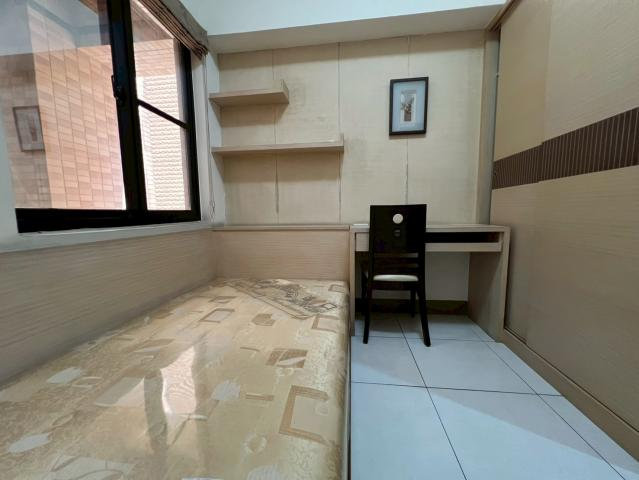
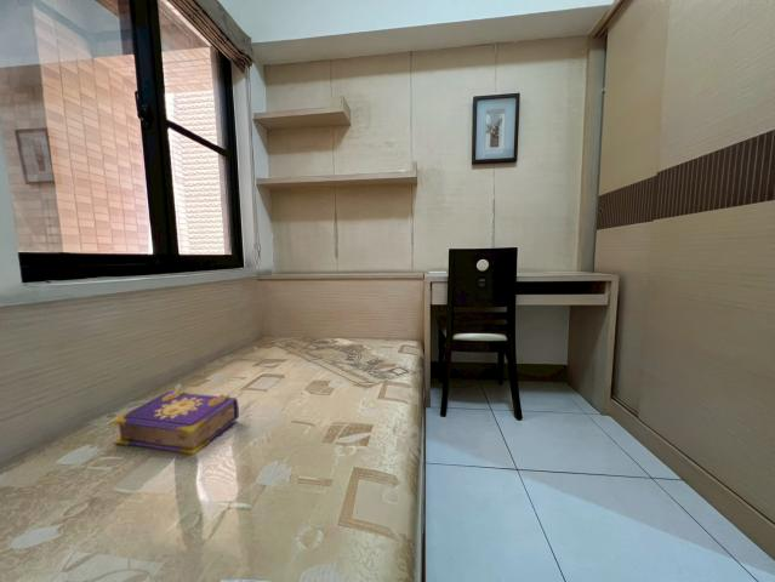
+ book (179, 417)
